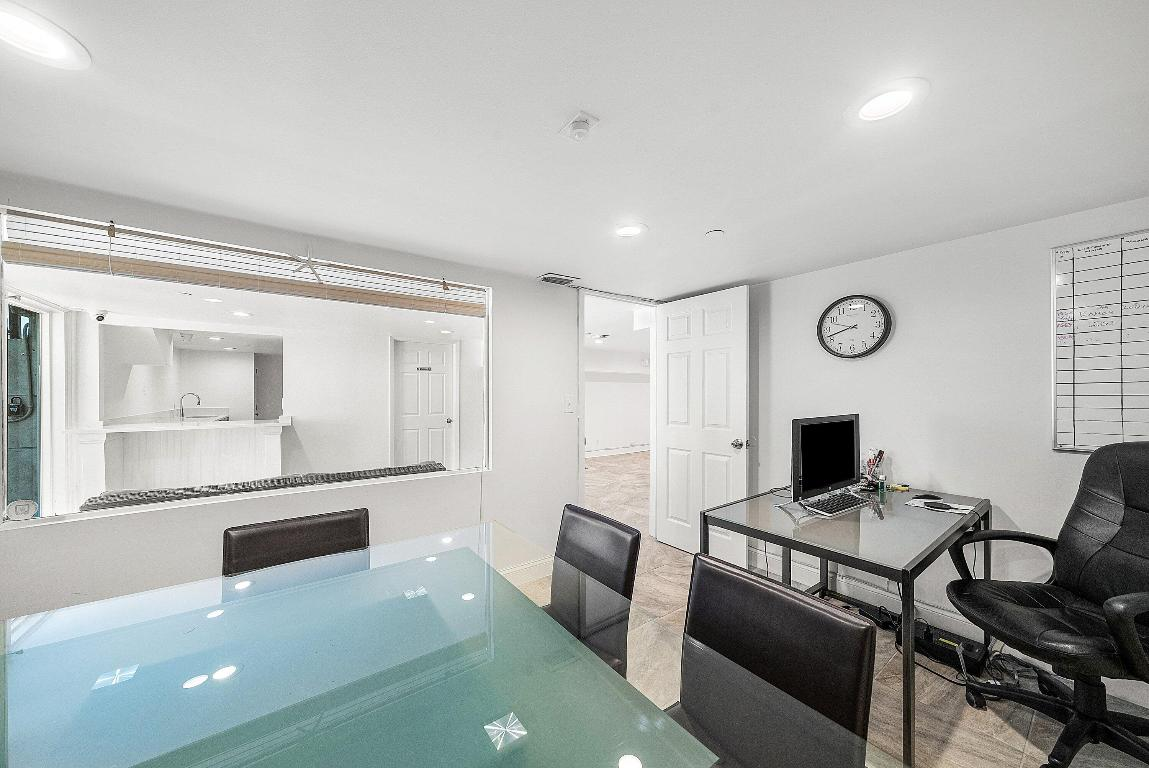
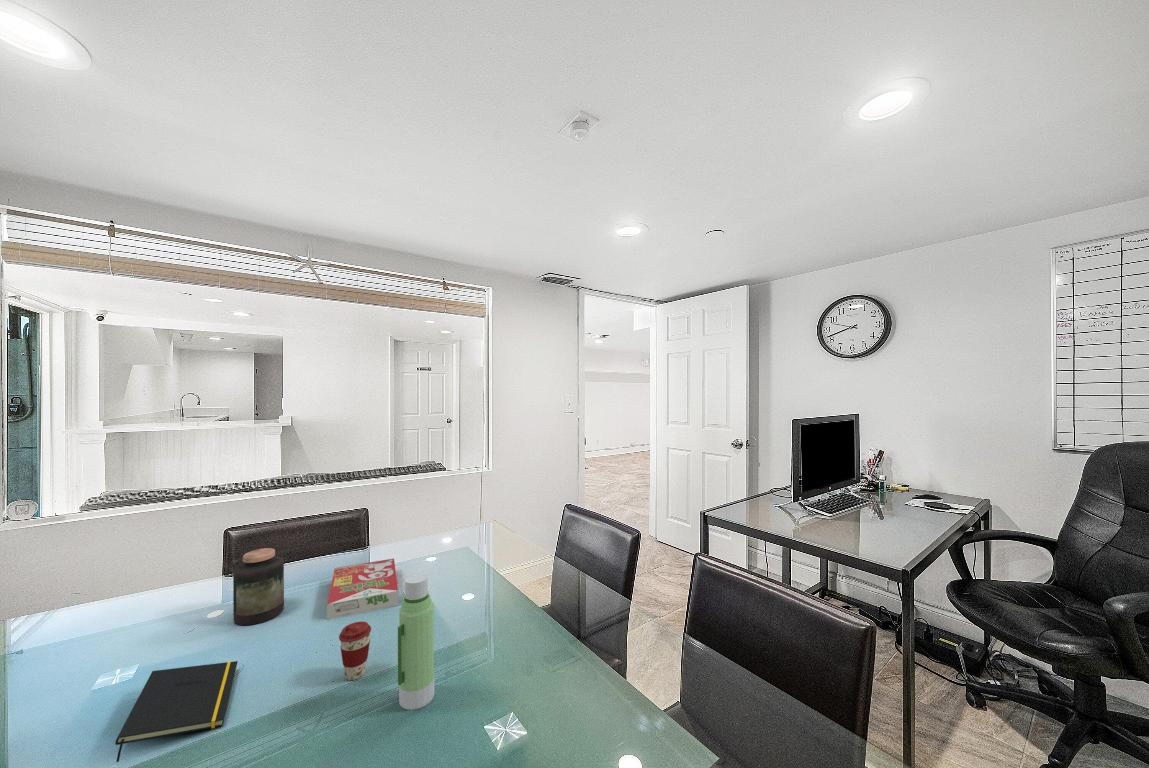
+ coffee cup (355, 650)
+ notepad (185, 696)
+ water bottle (415, 638)
+ cereal box (364, 585)
+ jar (259, 583)
